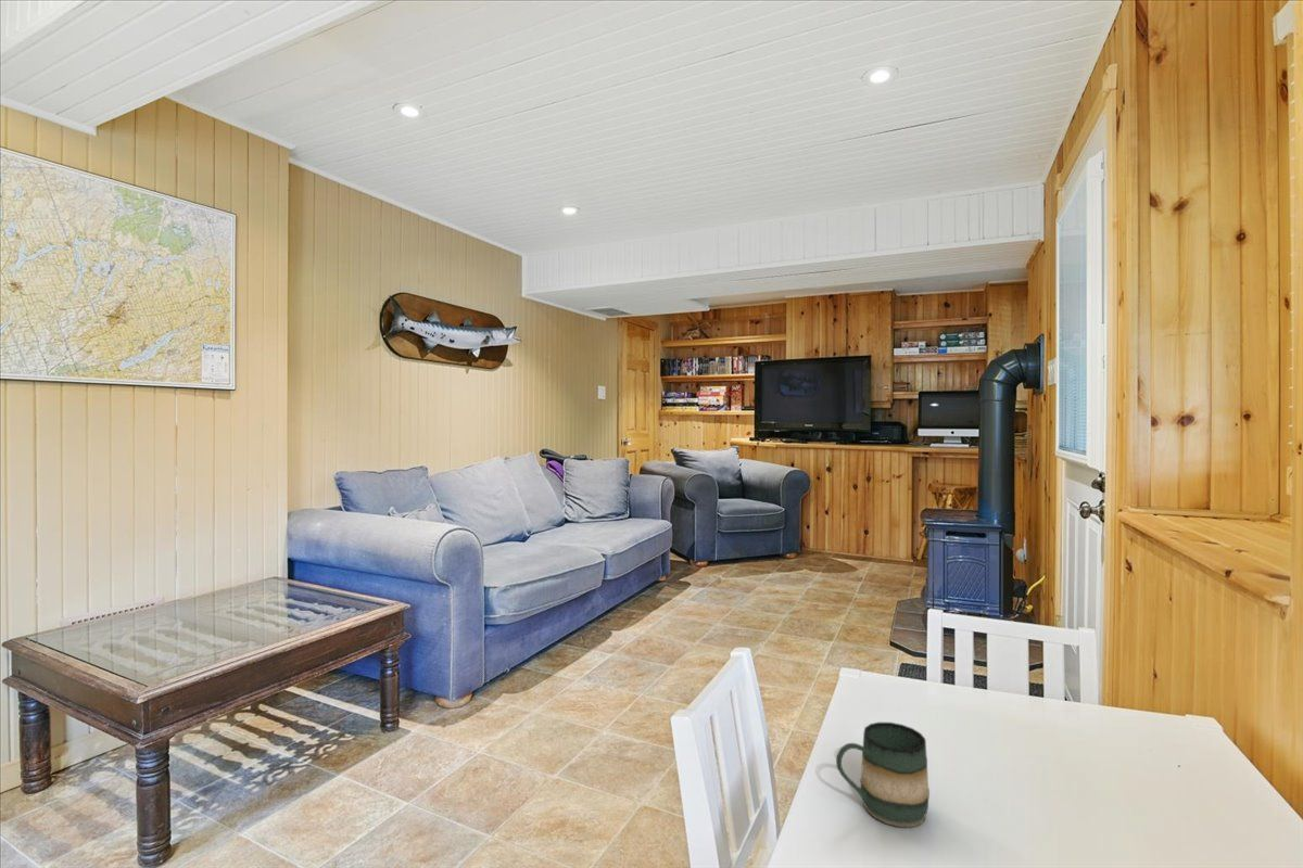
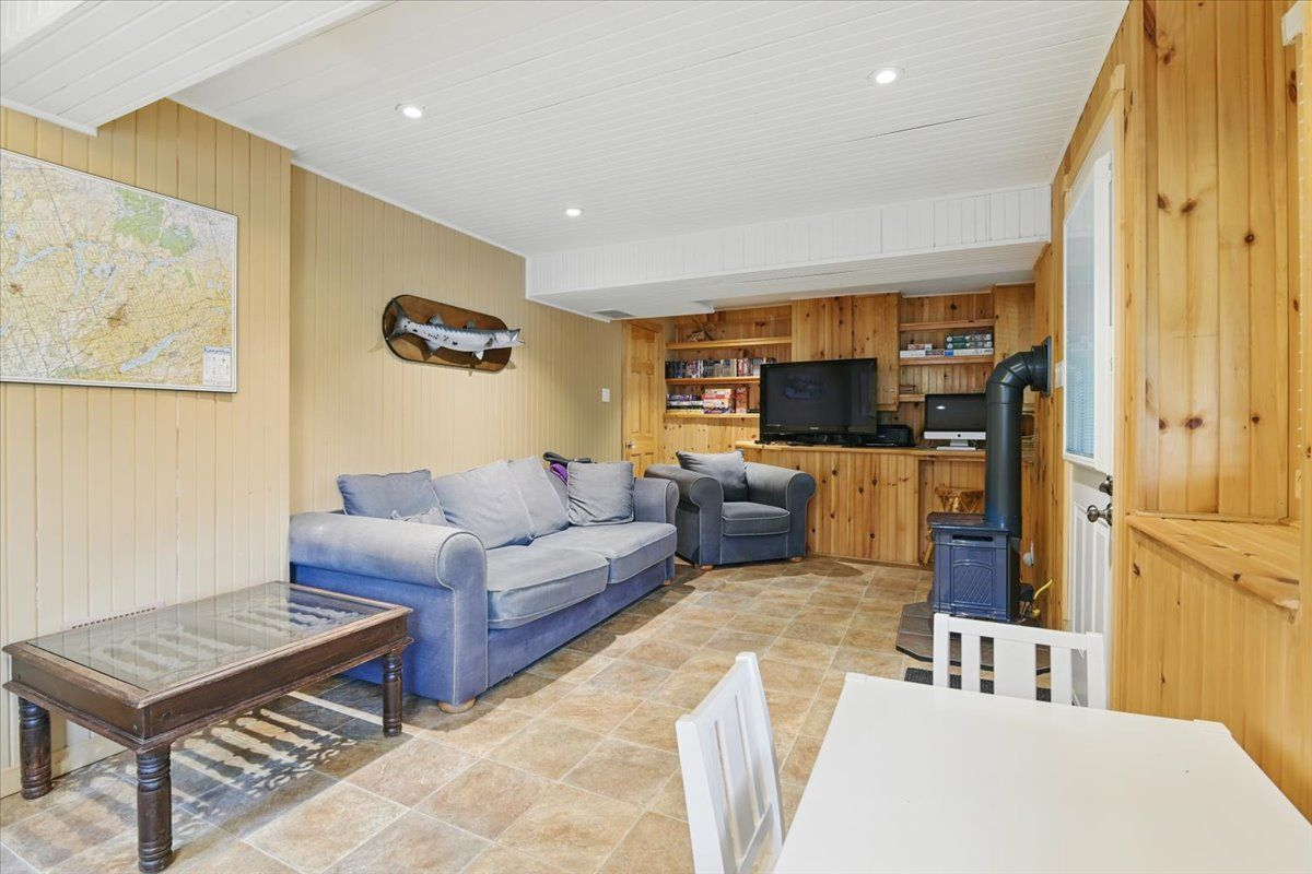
- mug (881, 773)
